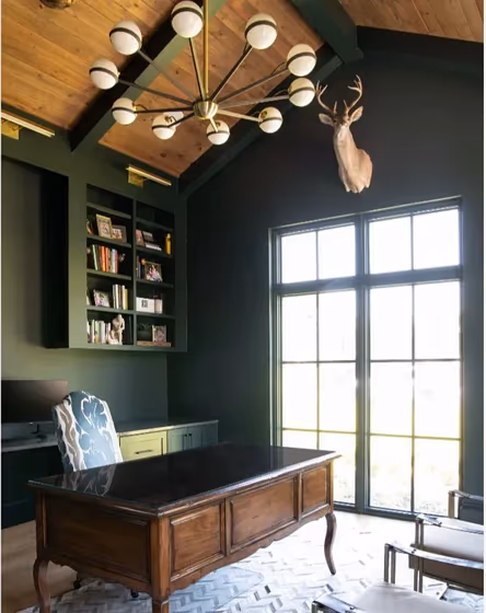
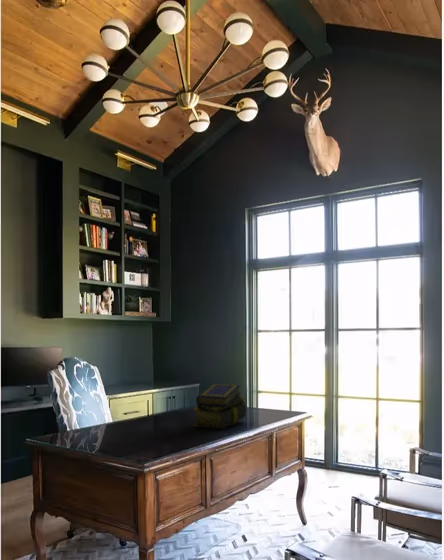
+ stack of books (220, 405)
